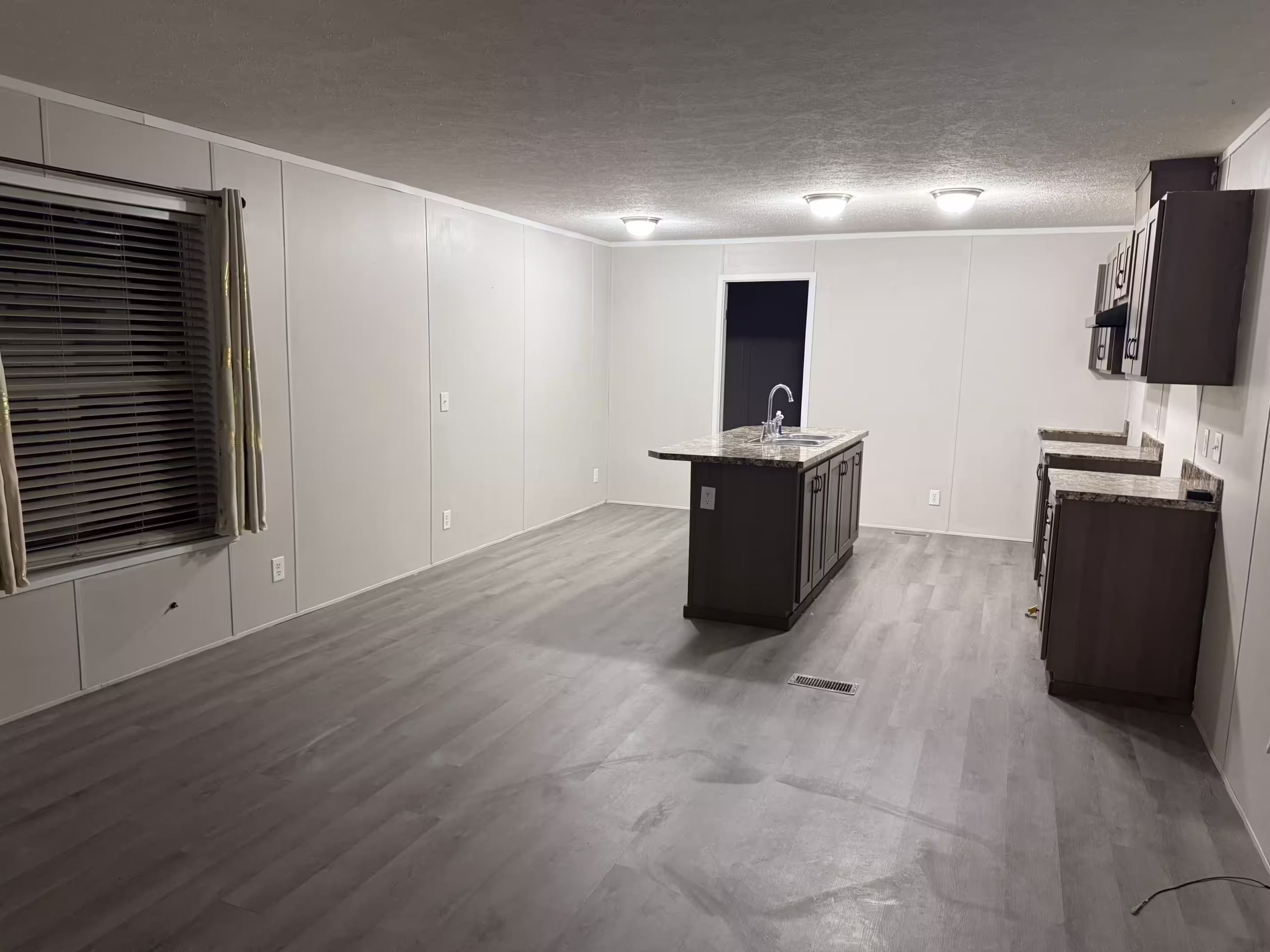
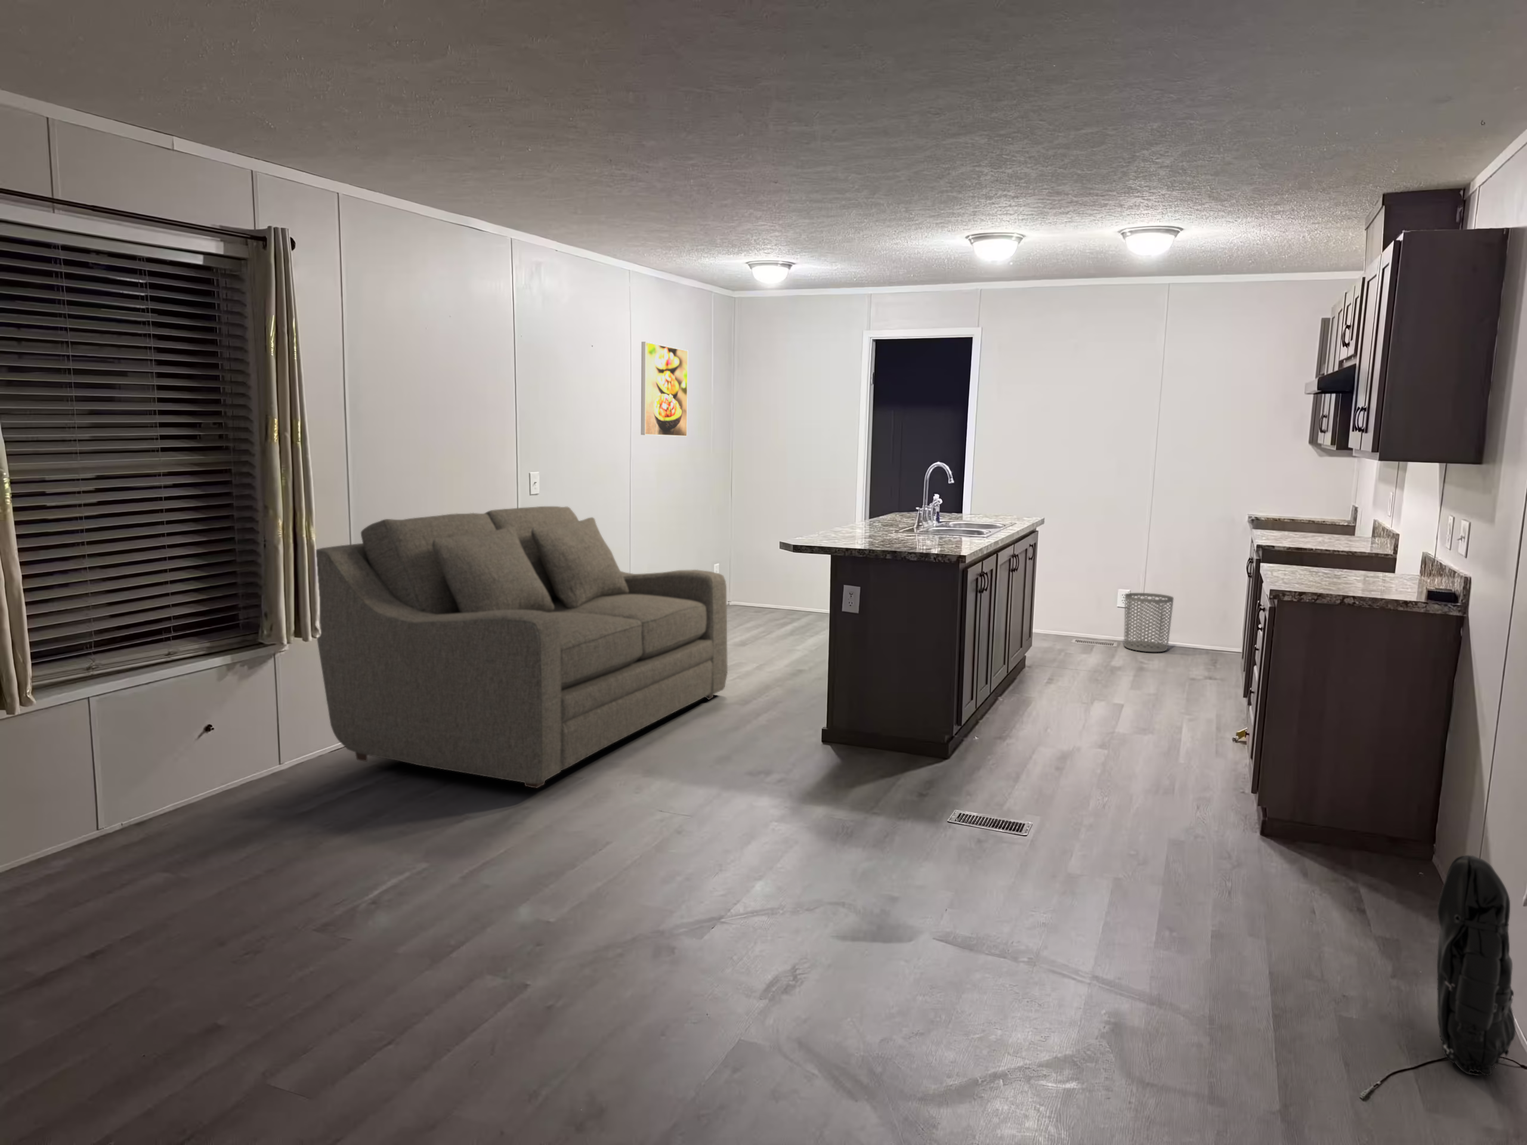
+ waste bin (1147, 623)
+ sofa (545, 619)
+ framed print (665, 391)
+ backpack (1477, 961)
